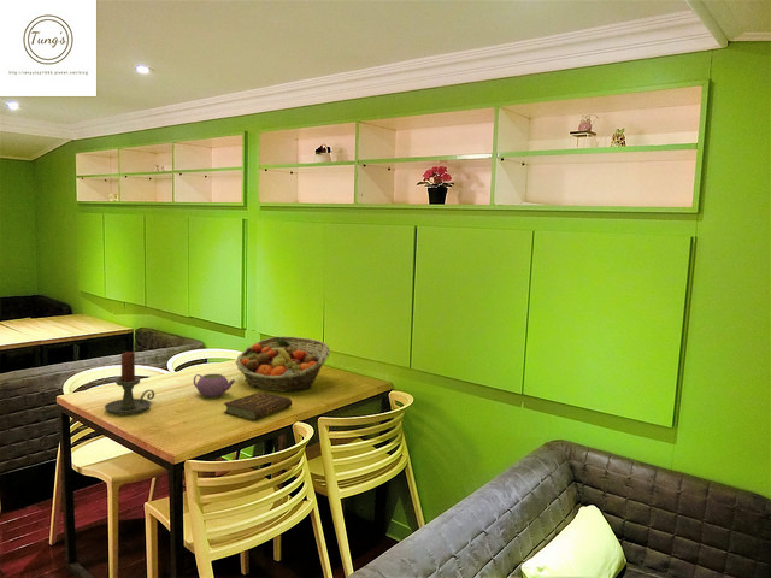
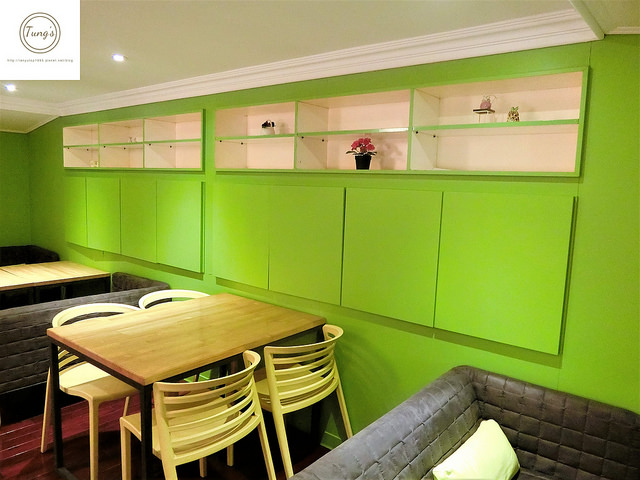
- book (258, 405)
- fruit basket (282, 362)
- teapot (213, 385)
- candle holder (133, 379)
